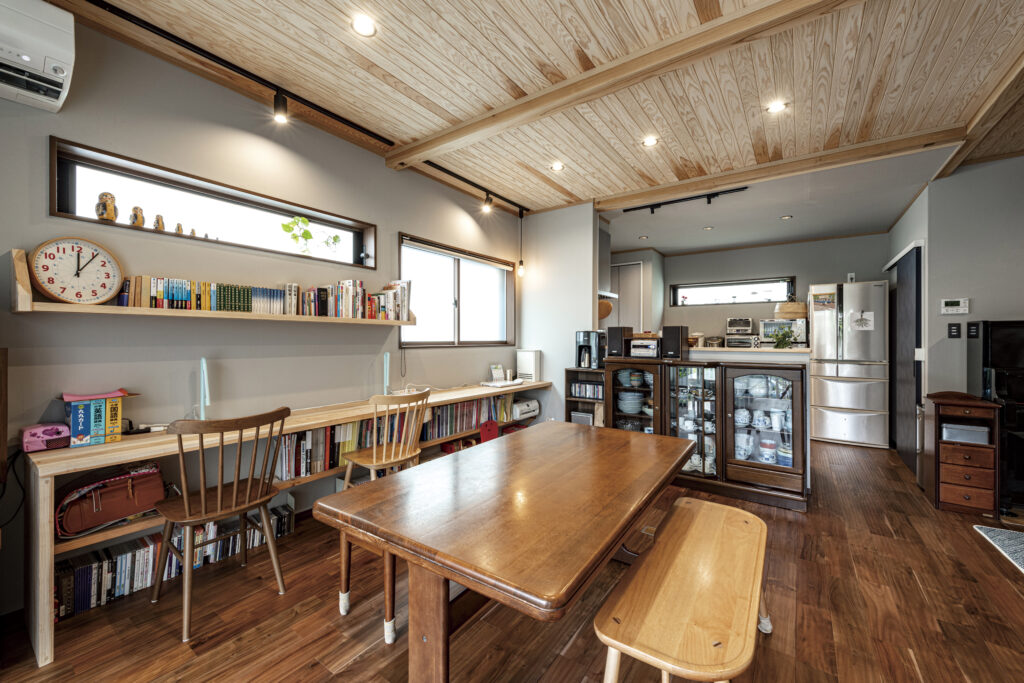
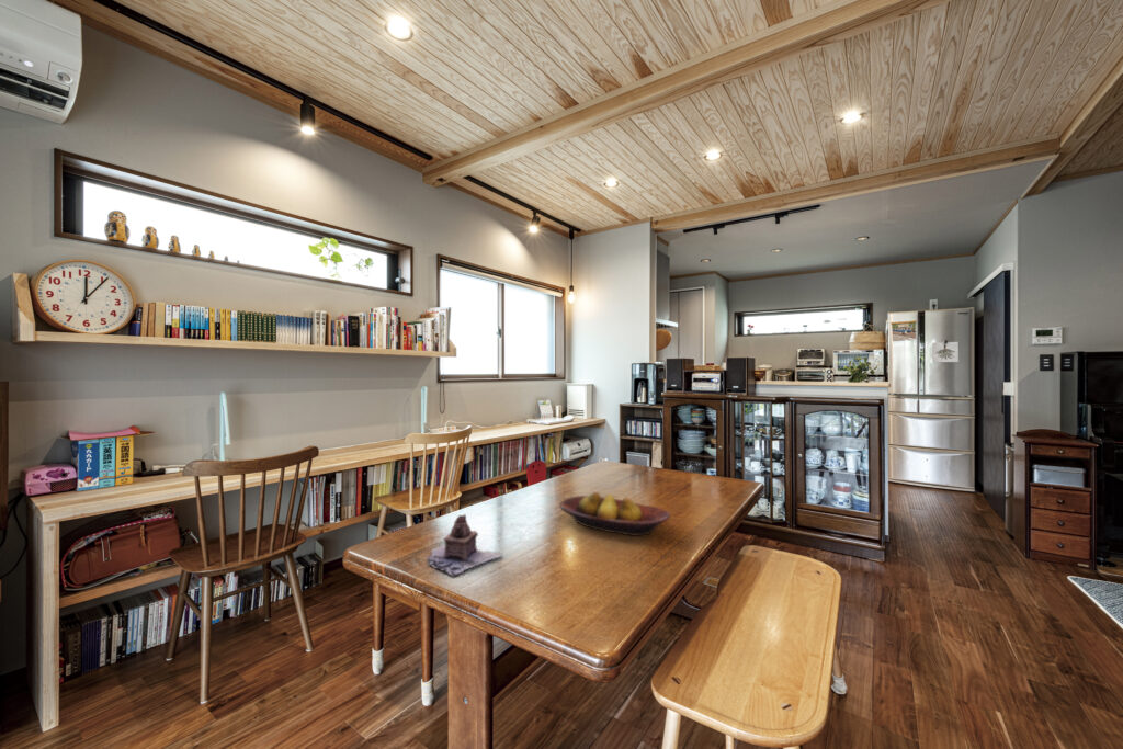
+ fruit bowl (612, 510)
+ teapot (458, 536)
